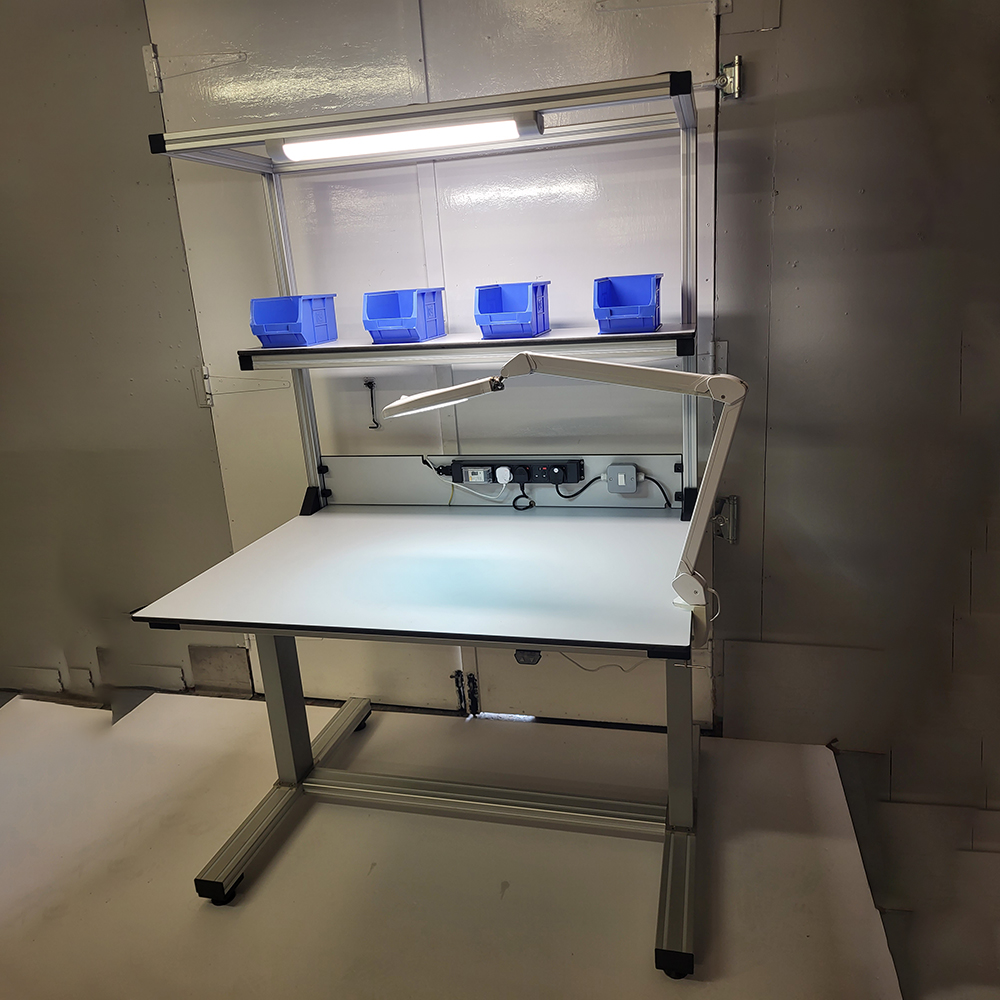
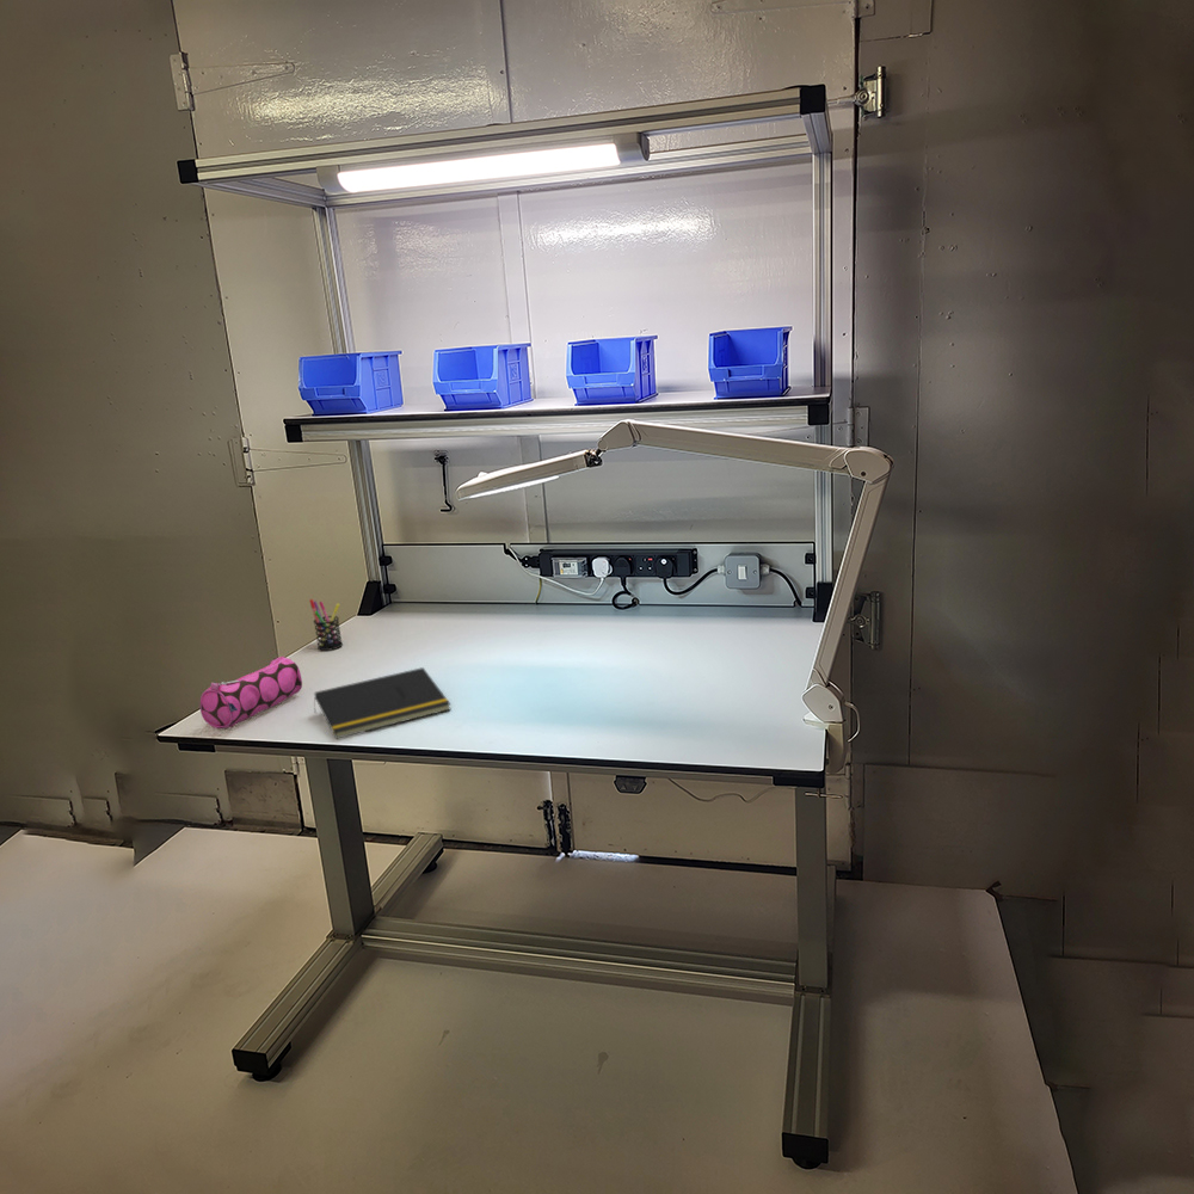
+ notepad (382, 700)
+ pen holder (324, 623)
+ pencil case (253, 689)
